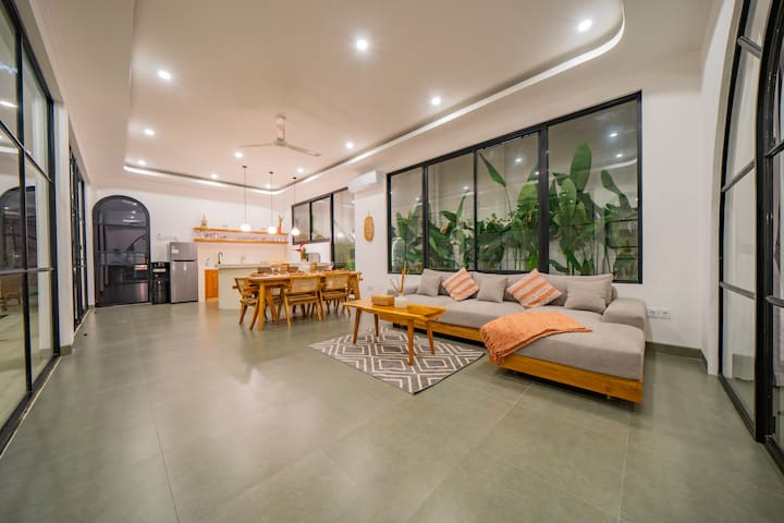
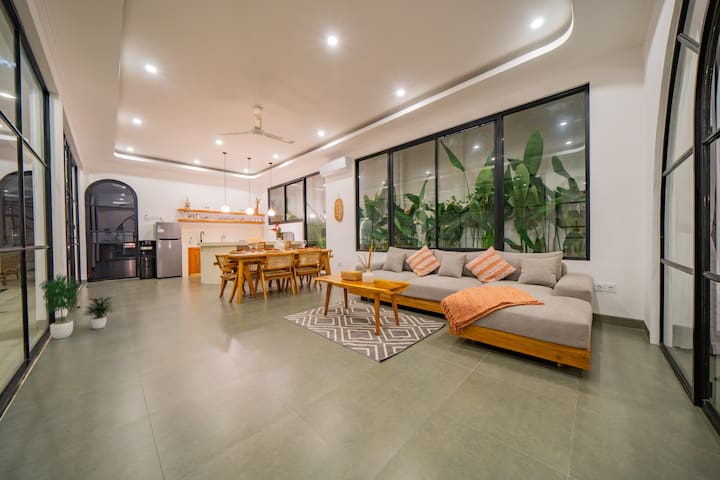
+ potted plant (78, 299)
